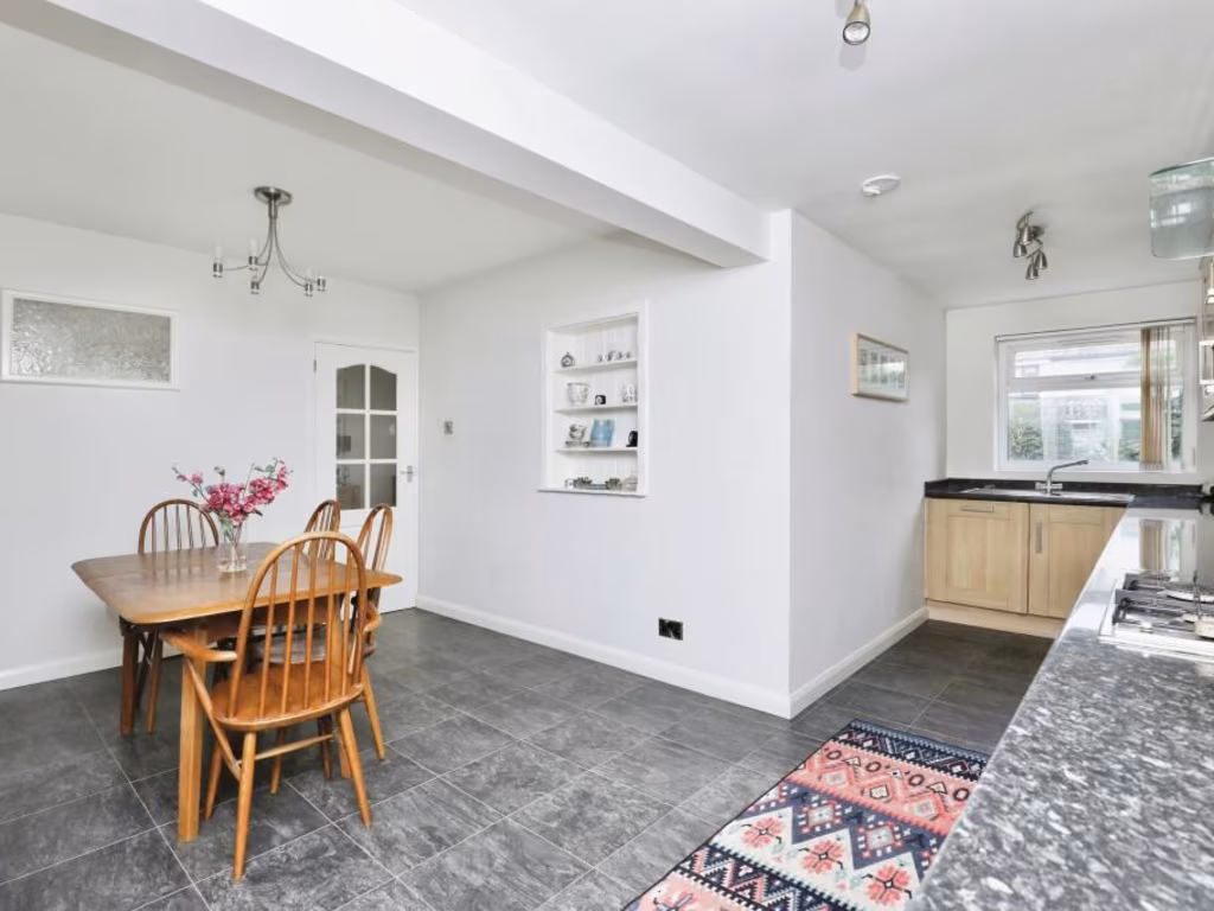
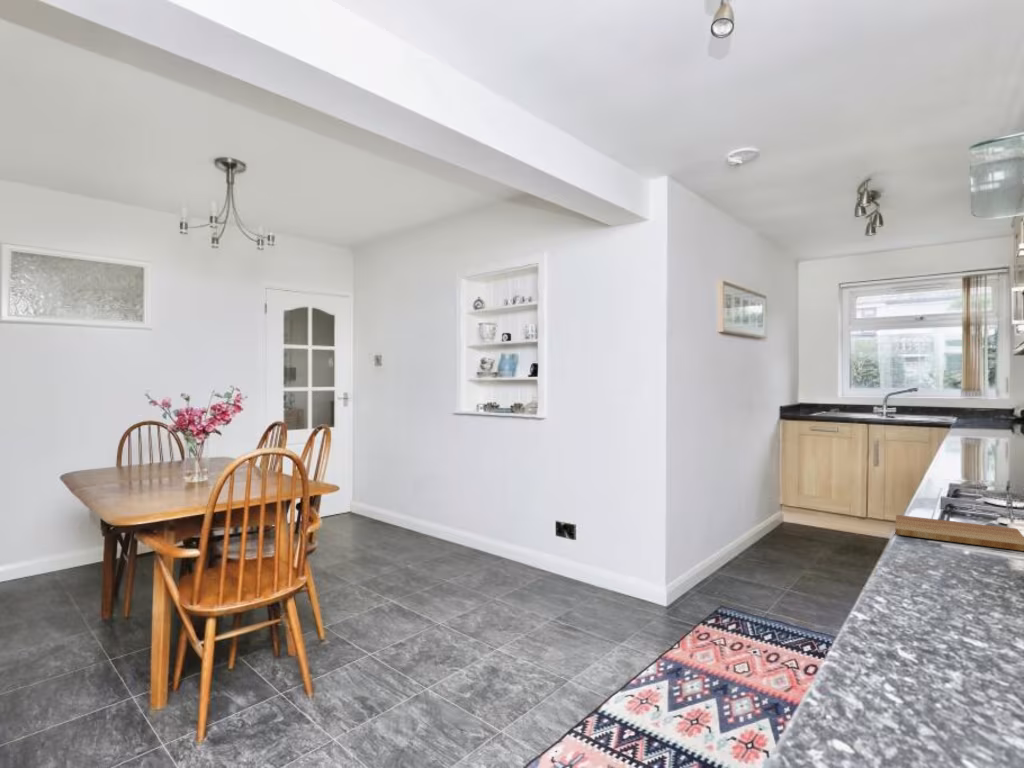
+ cutting board (956, 531)
